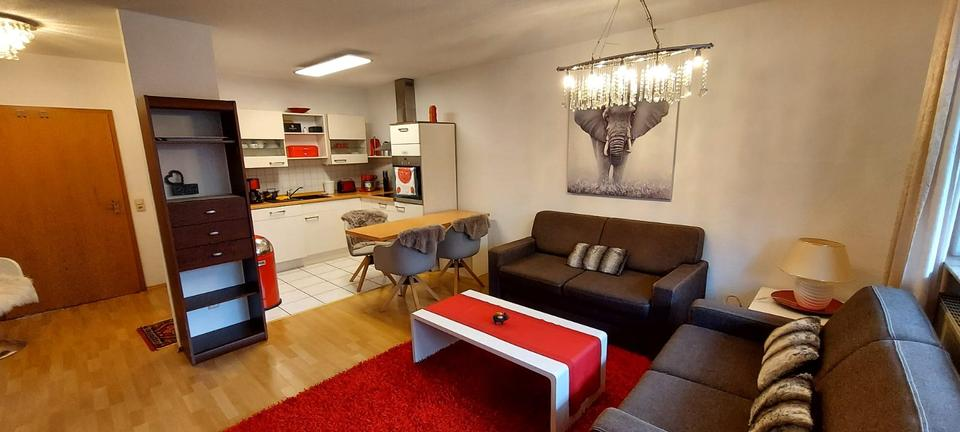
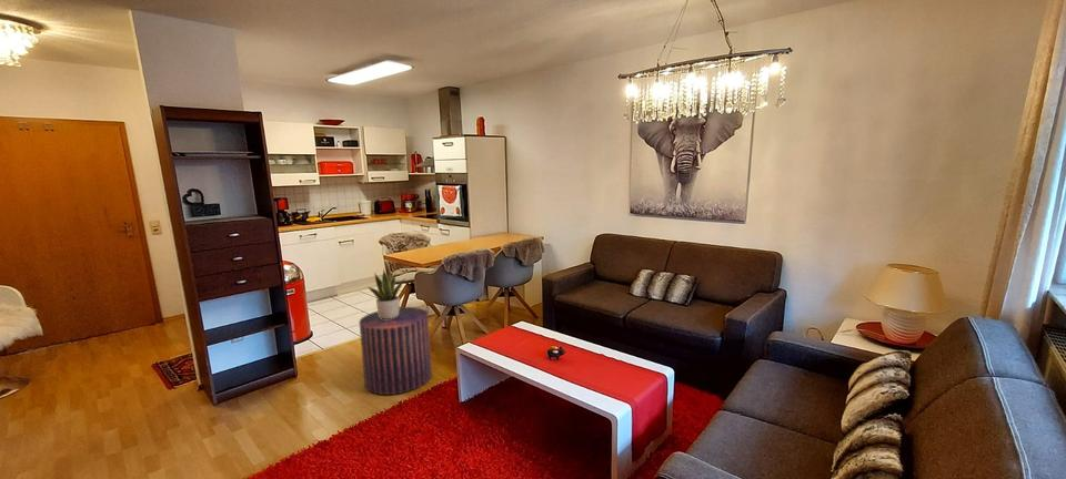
+ stool (396, 347)
+ potted plant (388, 292)
